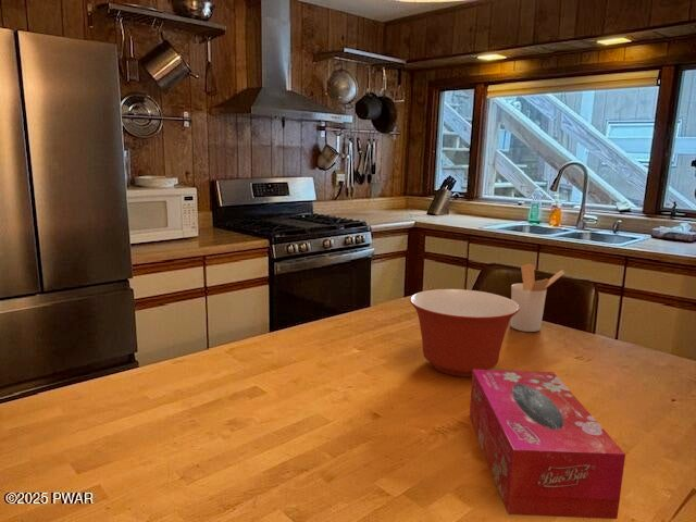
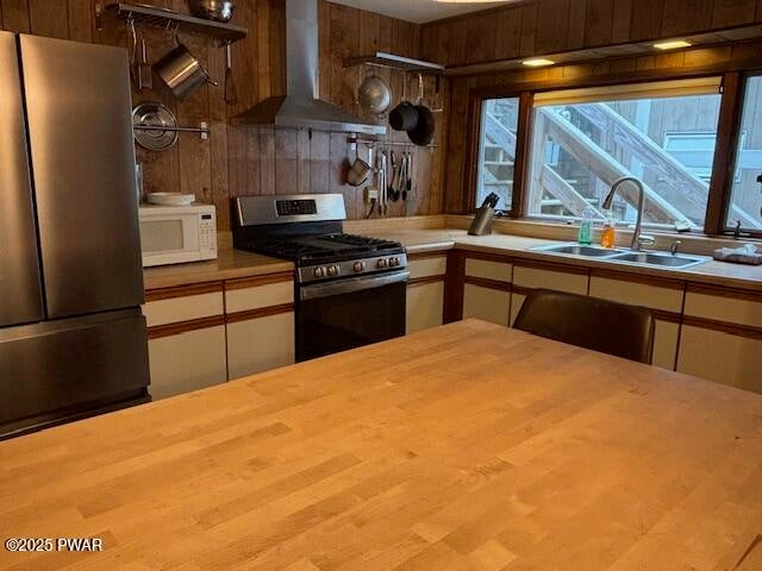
- tissue box (534, 432)
- utensil holder (537, 298)
- mixing bowl (461, 334)
